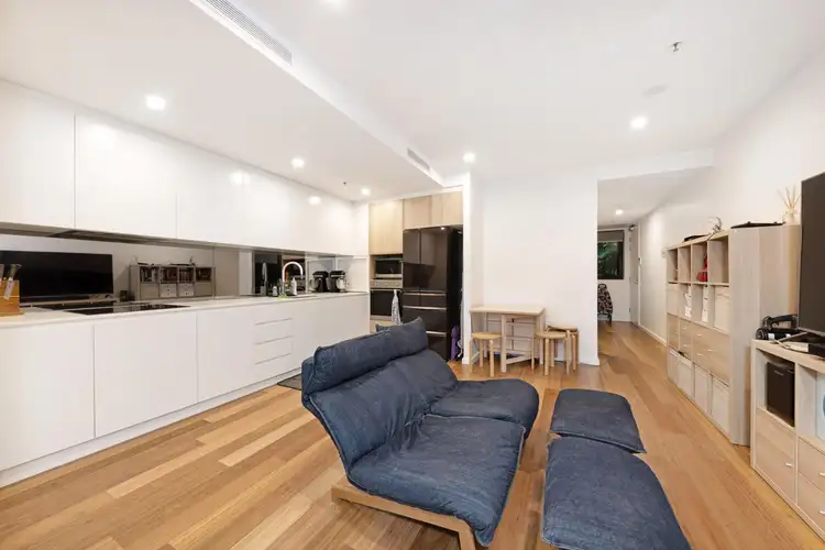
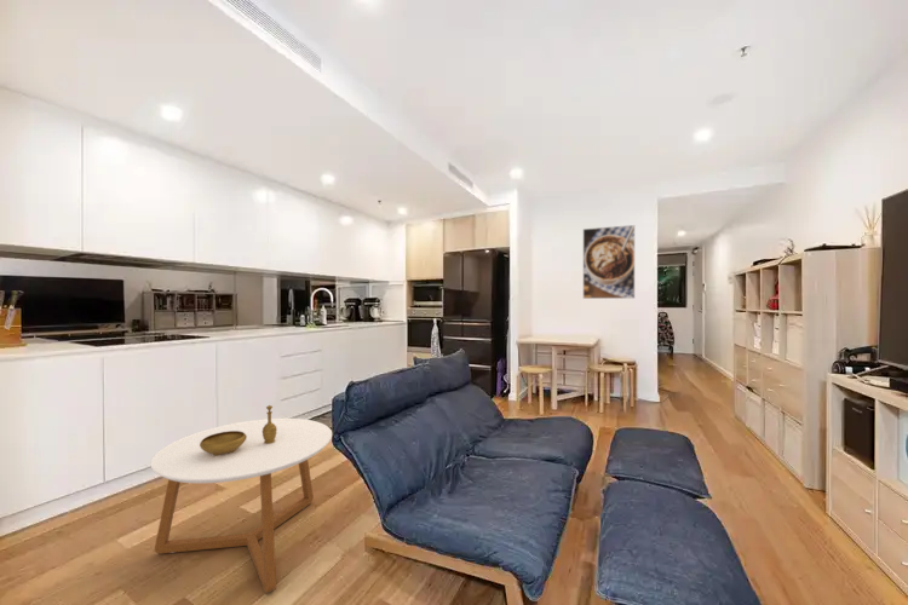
+ decorative bowl (239, 431)
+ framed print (608, 263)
+ coffee table (260, 494)
